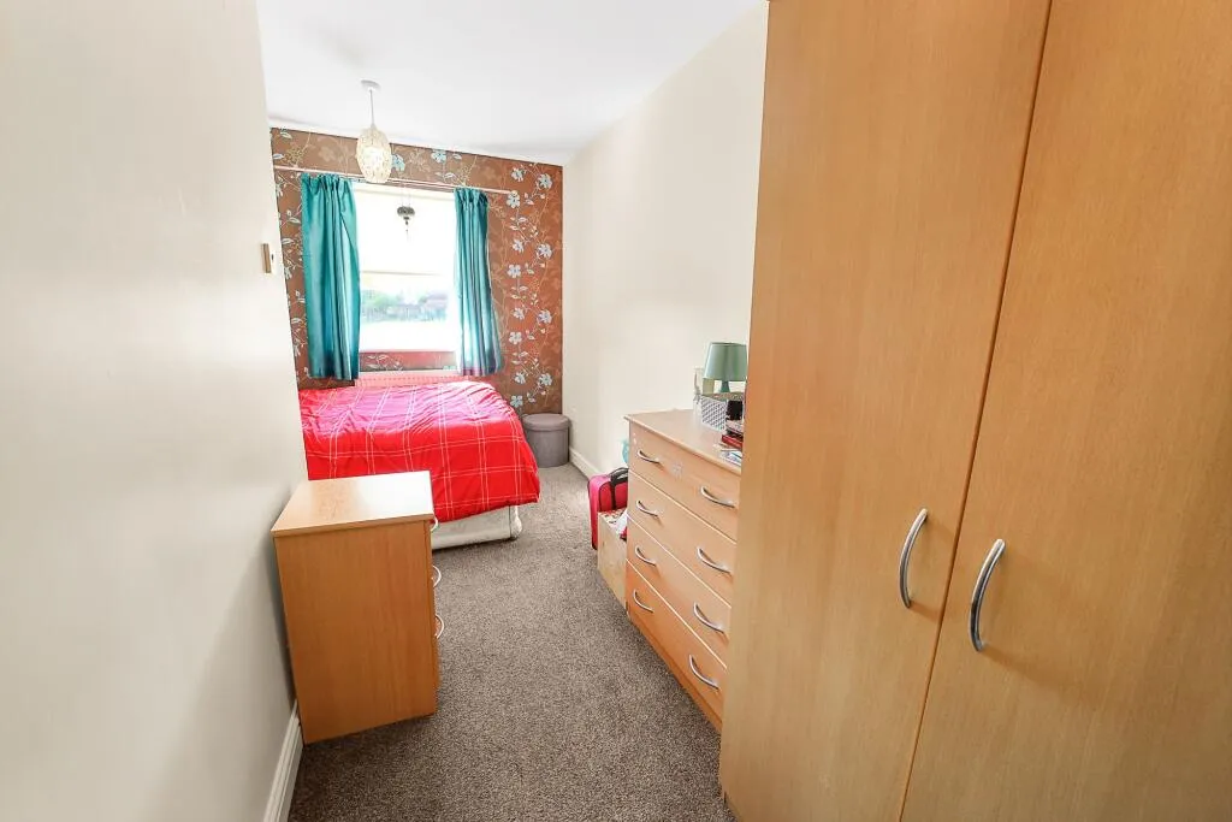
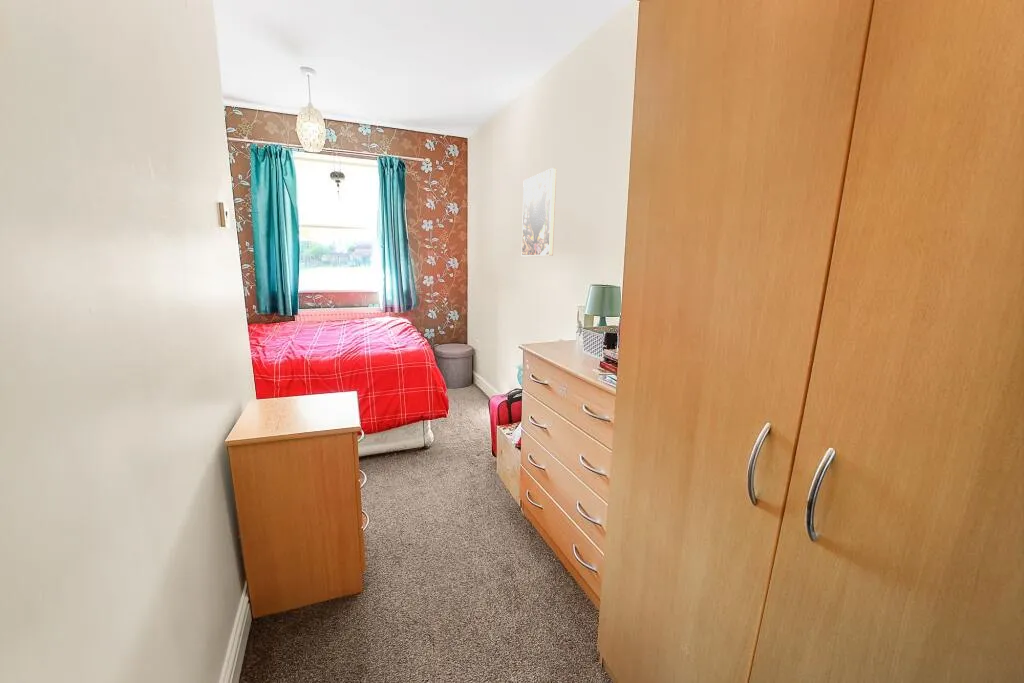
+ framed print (537, 216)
